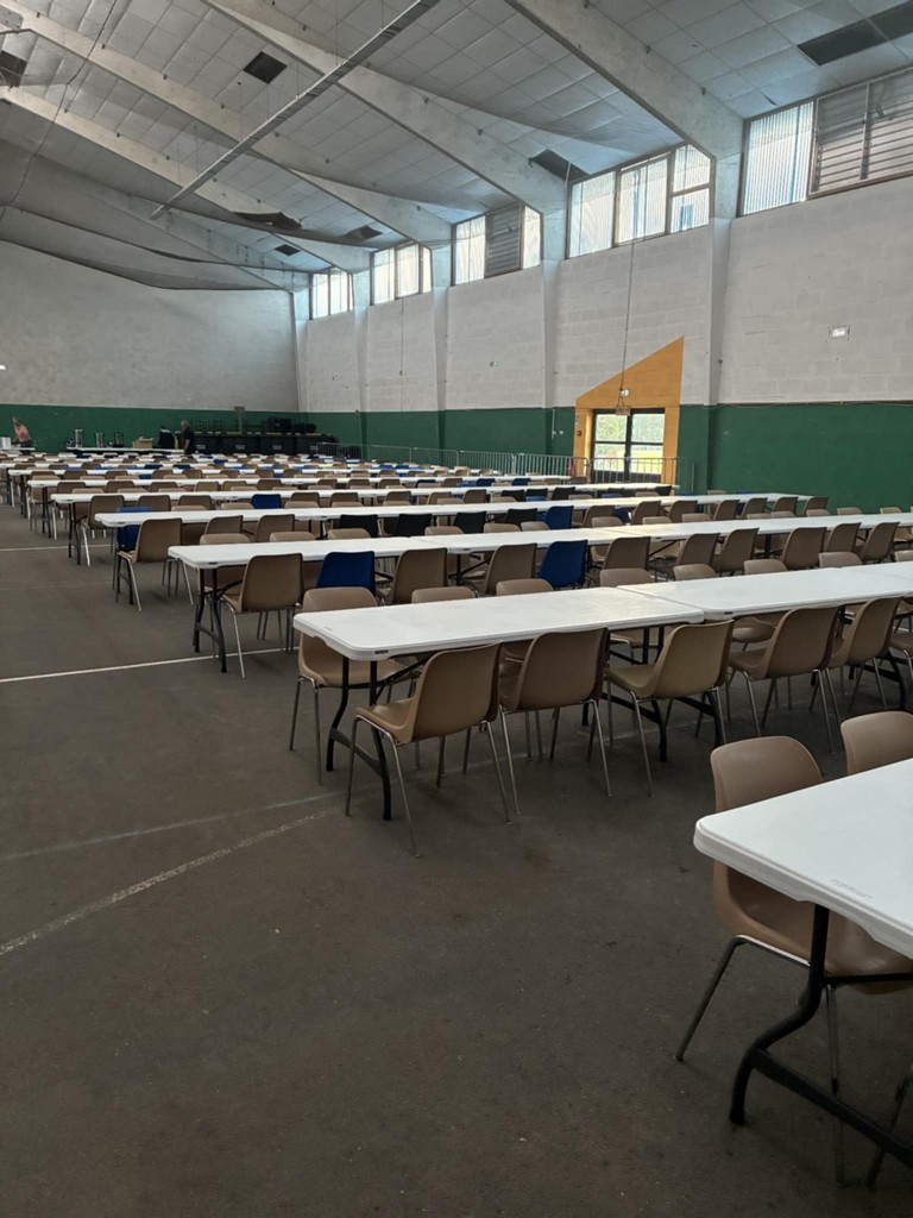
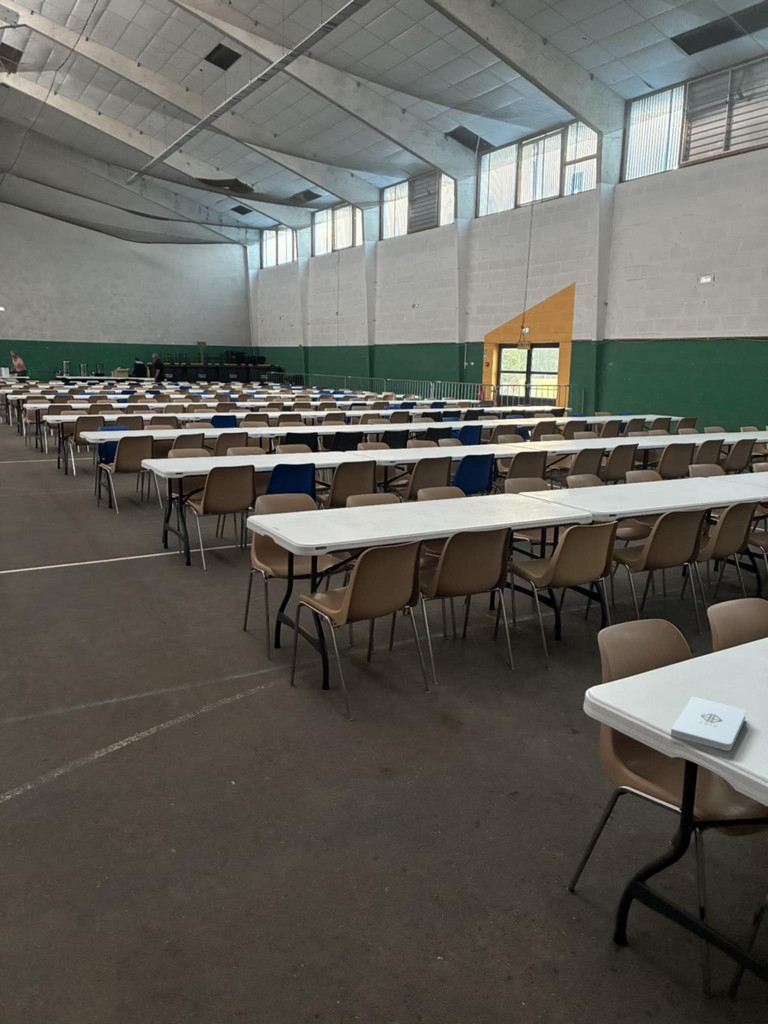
+ notepad (709, 722)
